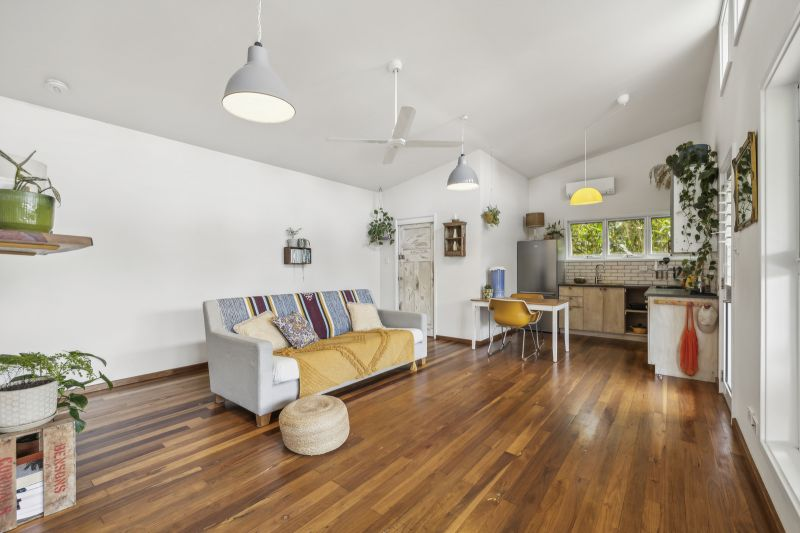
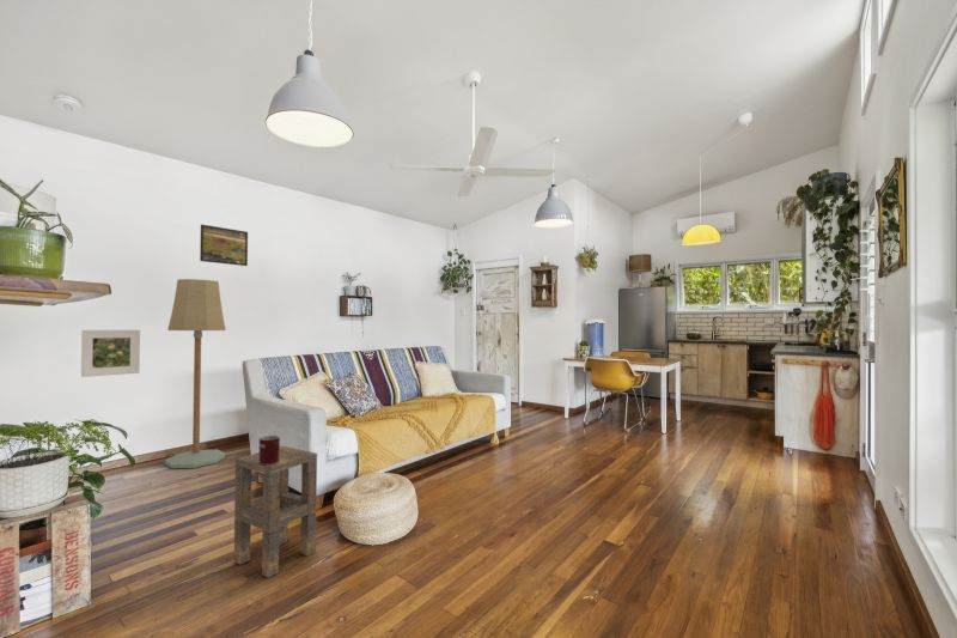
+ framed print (111, 352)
+ side table (276, 506)
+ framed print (224, 245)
+ mug (270, 449)
+ floor lamp (196, 370)
